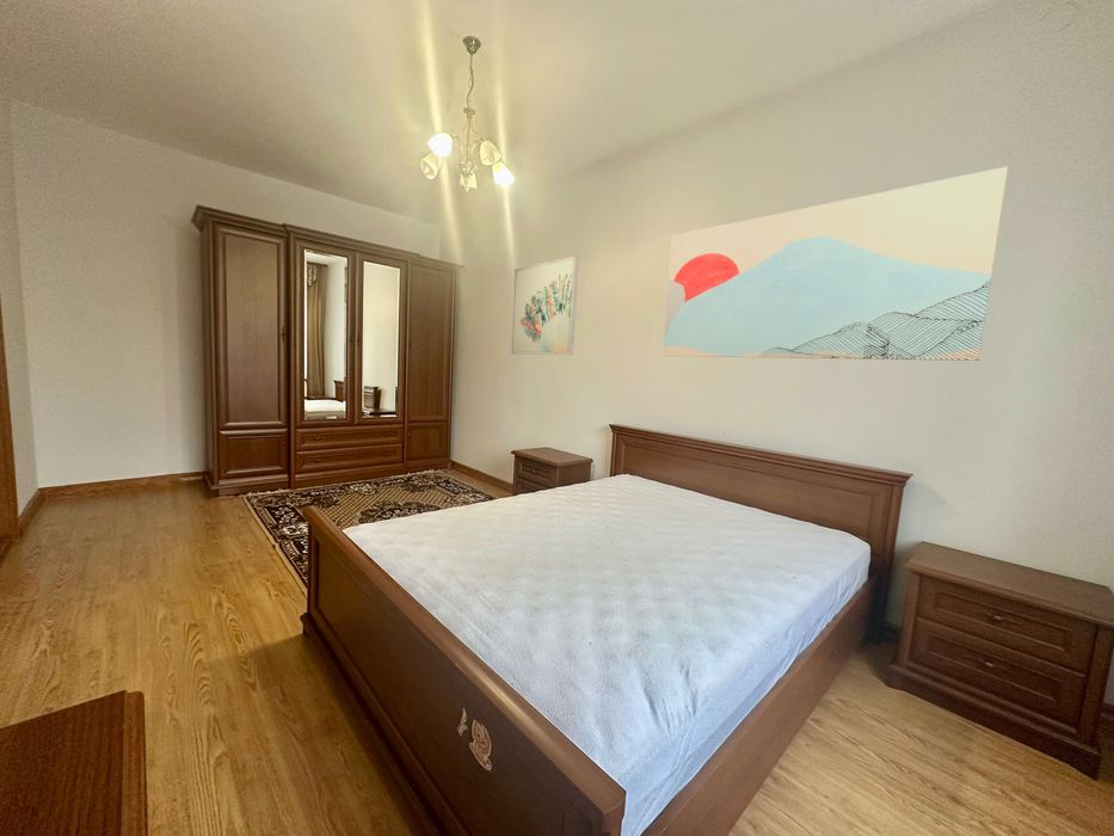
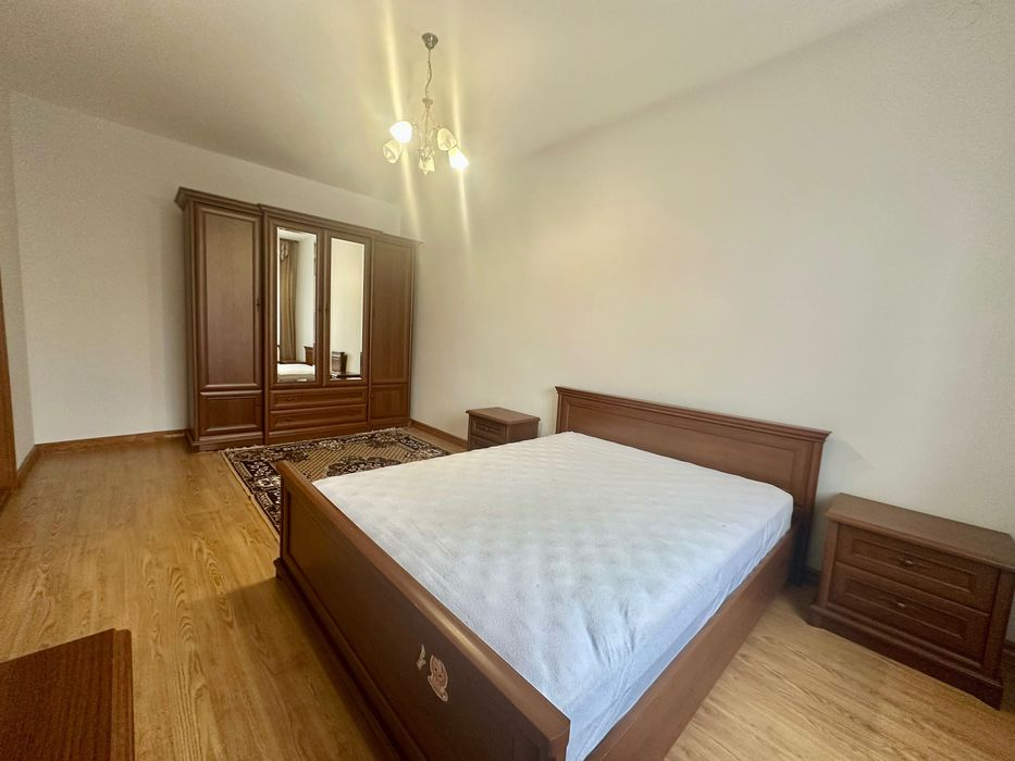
- wall art (793, 284)
- wall art (542, 309)
